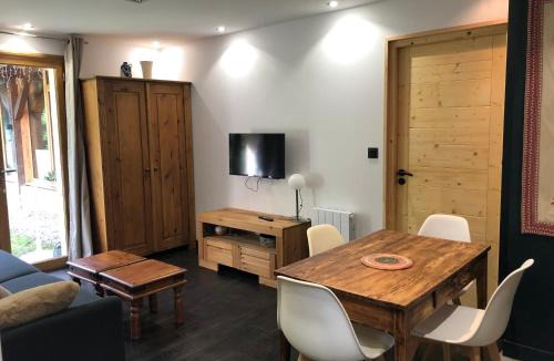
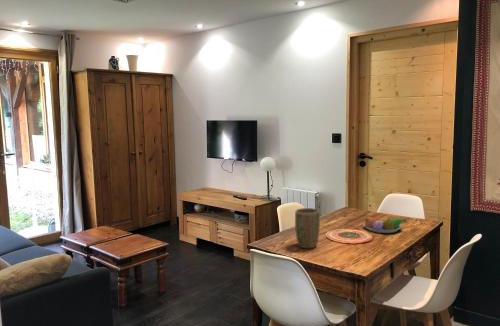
+ fruit bowl (383, 222)
+ plant pot (307, 228)
